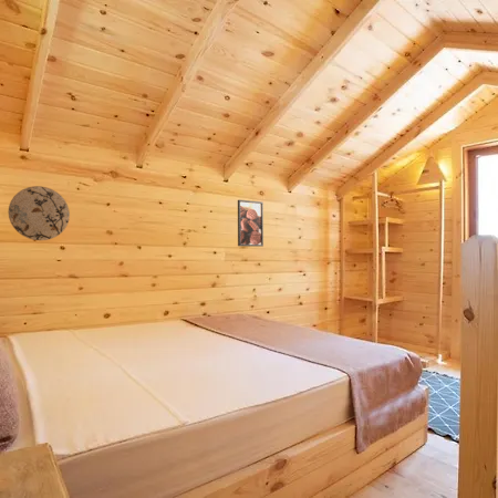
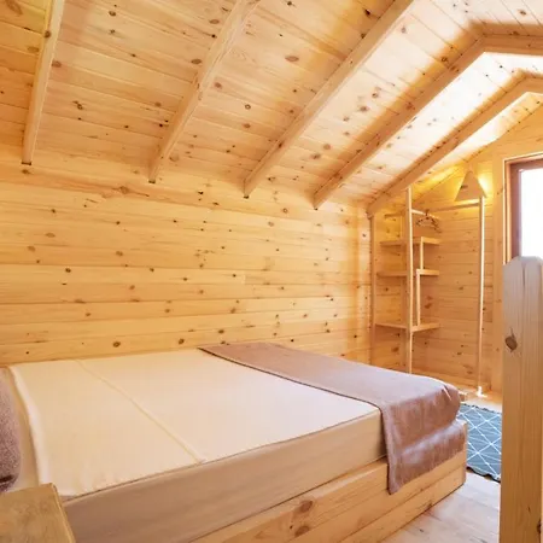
- decorative plate (40, 212)
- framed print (250, 224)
